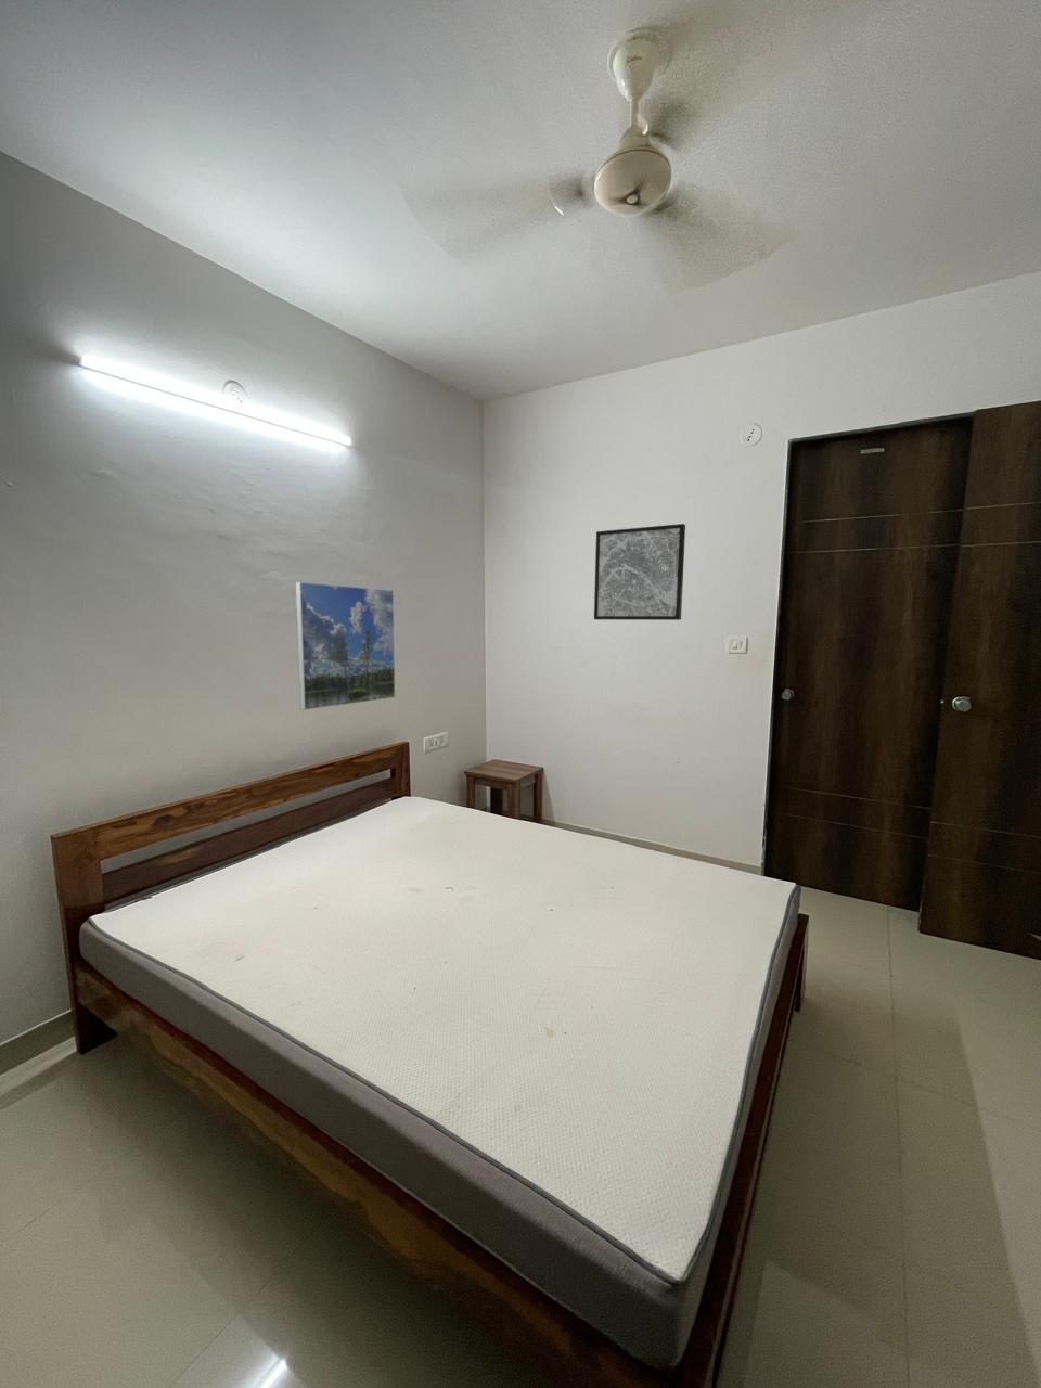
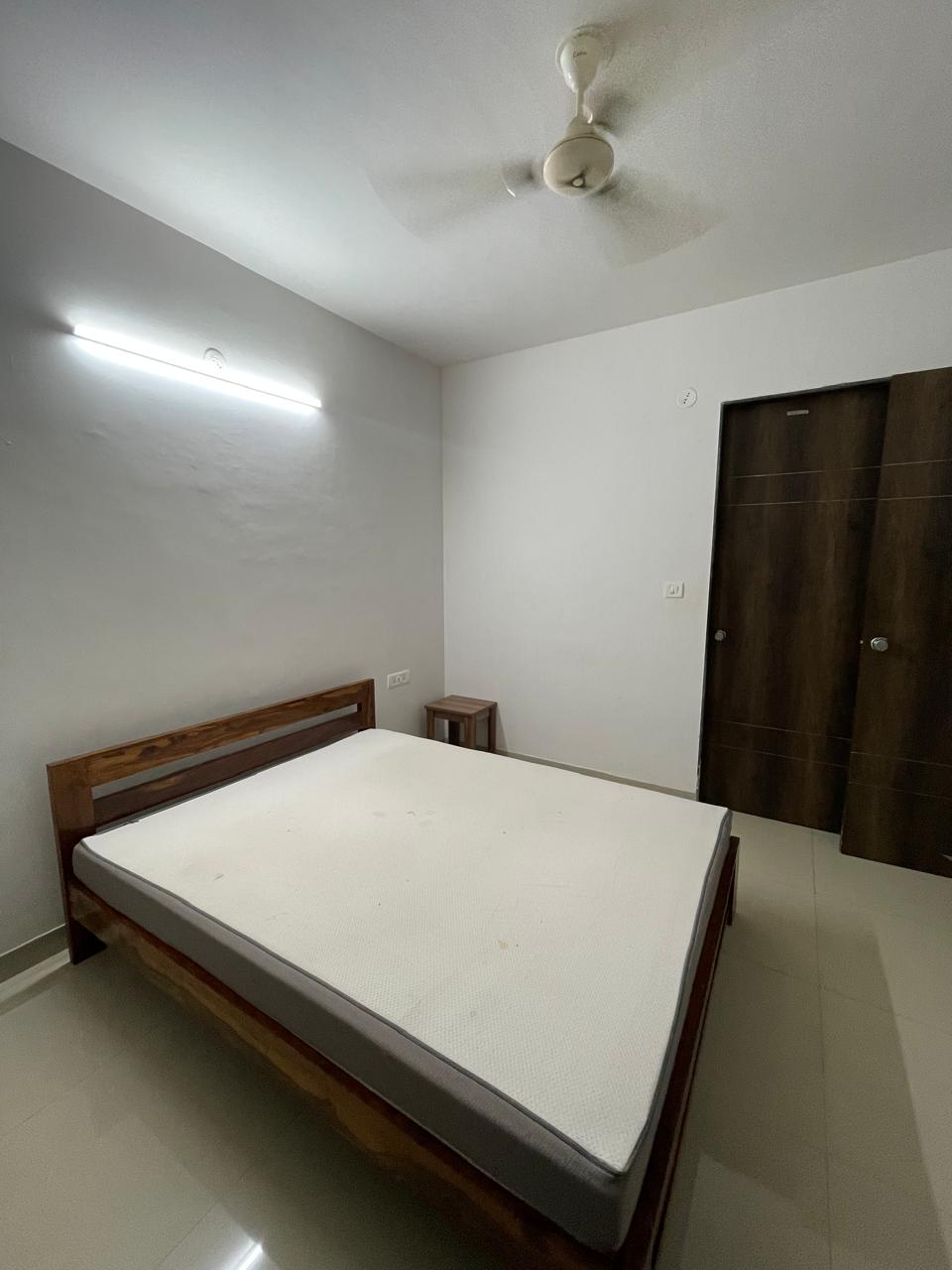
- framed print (350, 645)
- wall art (636, 574)
